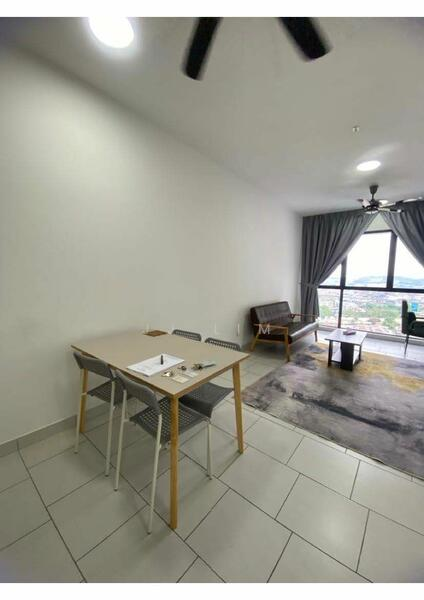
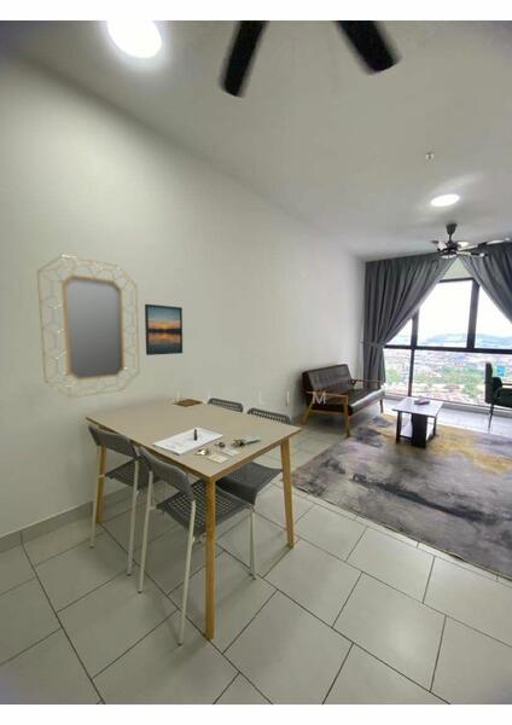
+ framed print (164, 330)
+ home mirror (95, 329)
